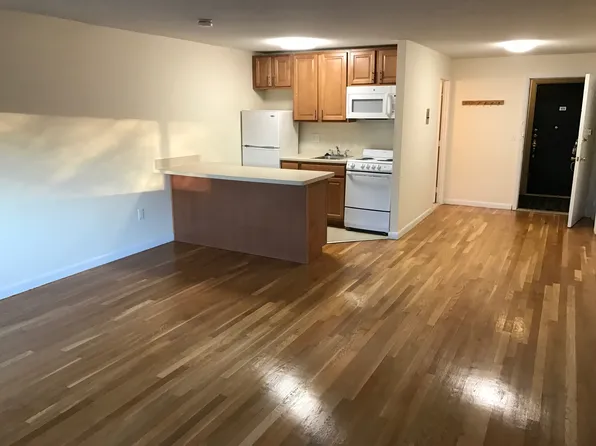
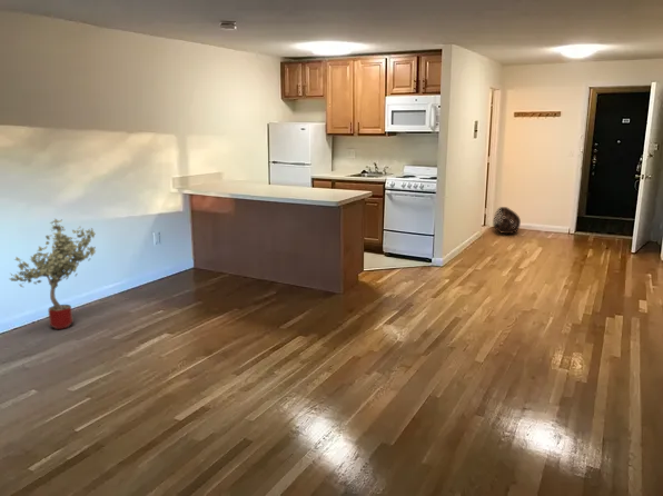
+ potted tree (51, 274)
+ basket (505, 219)
